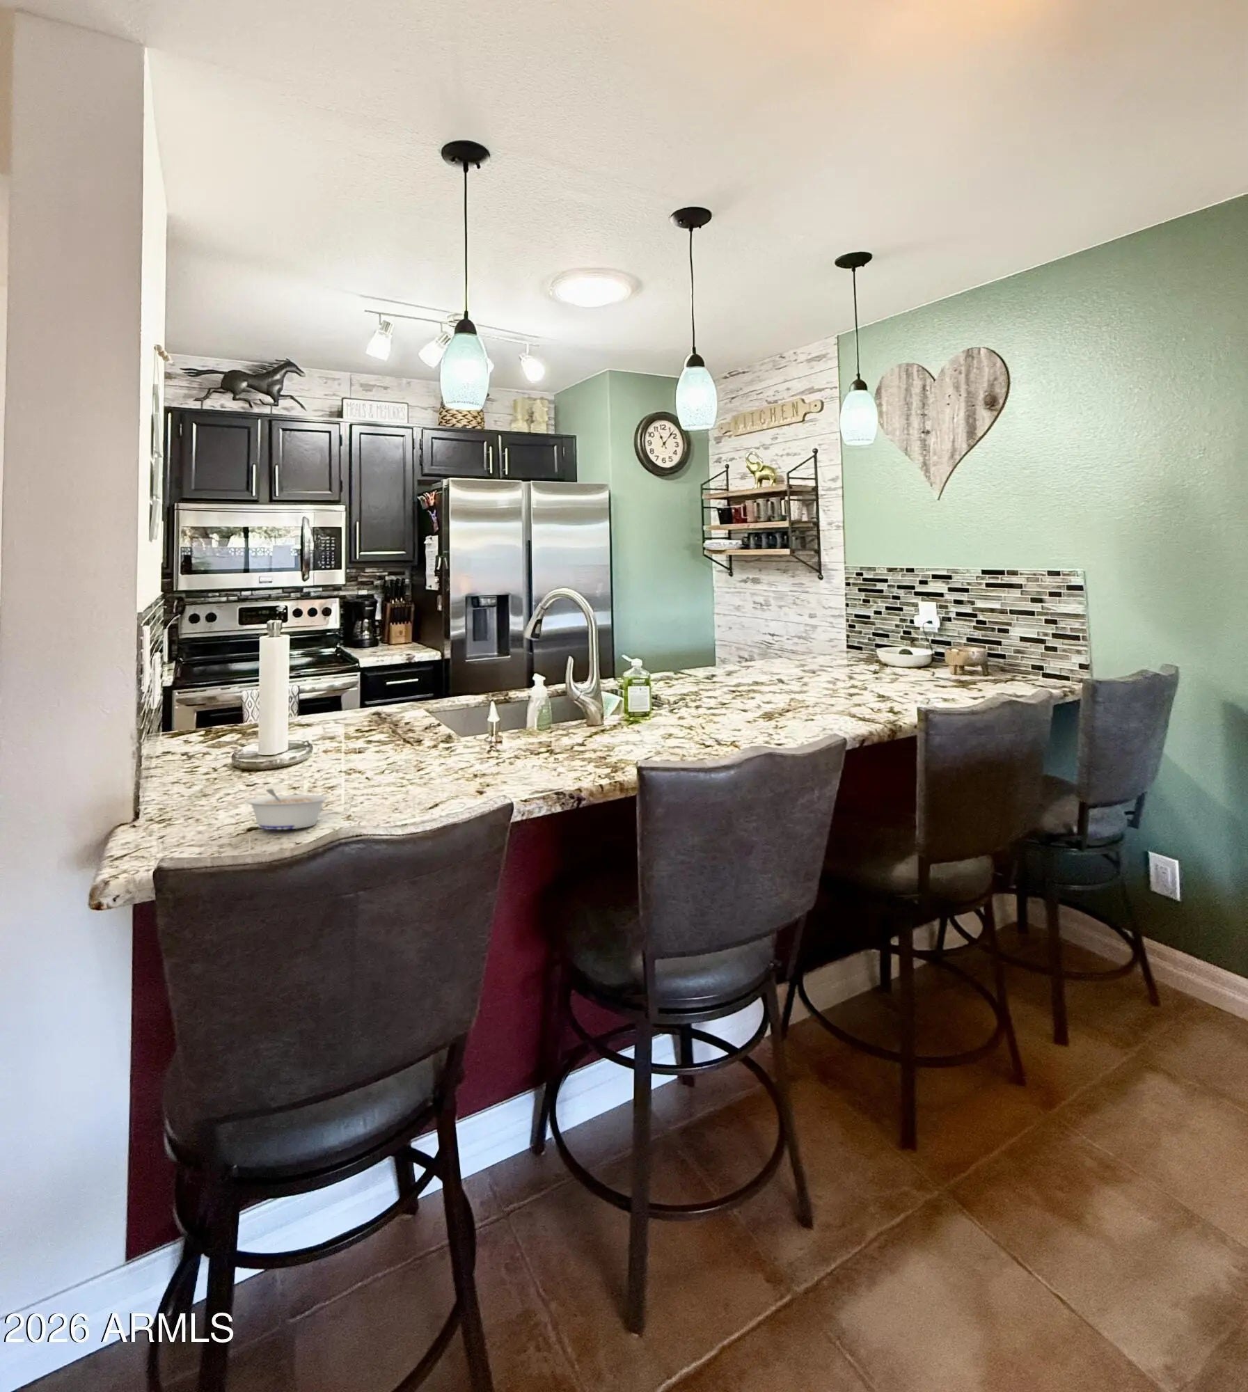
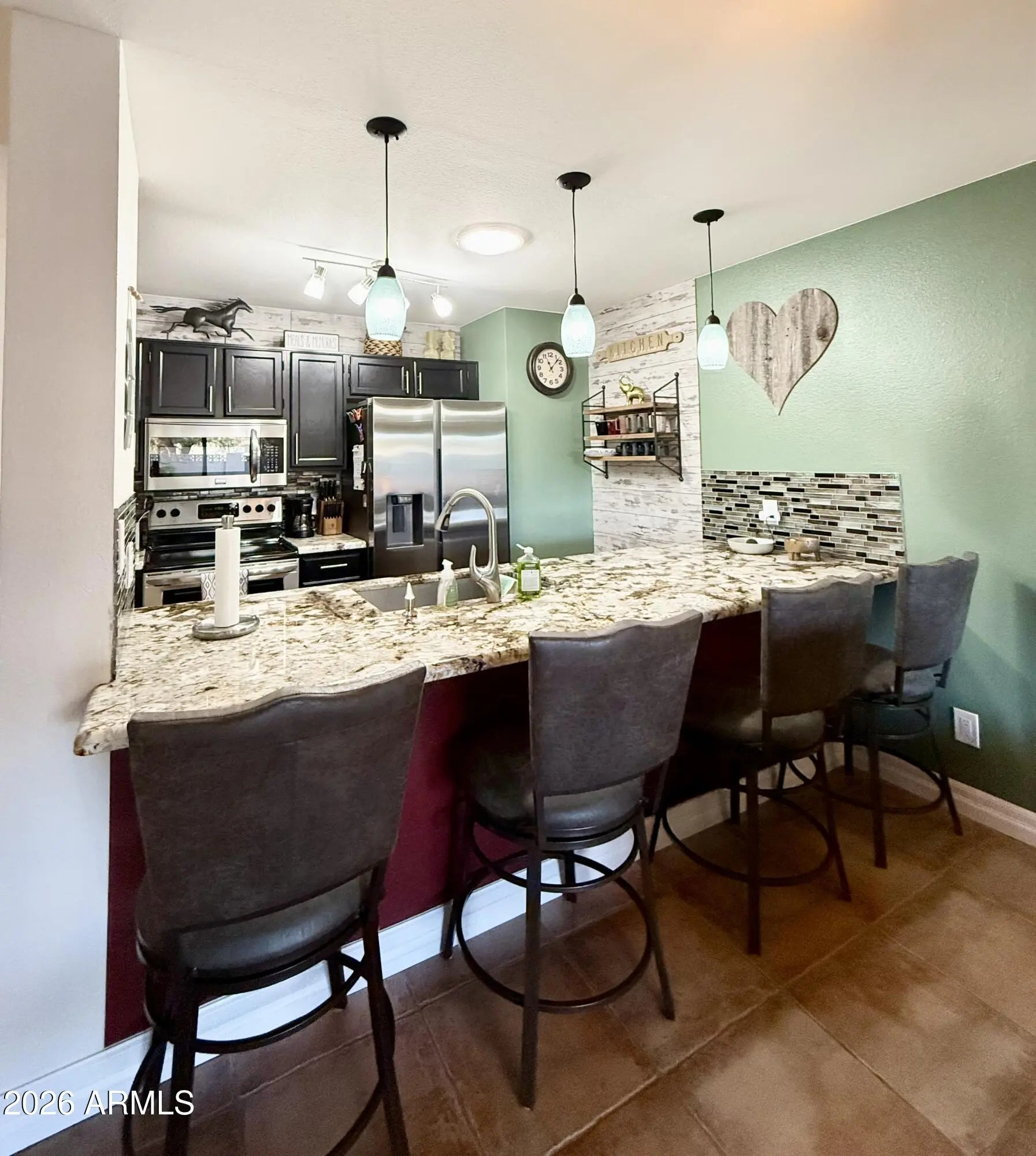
- legume (284, 809)
